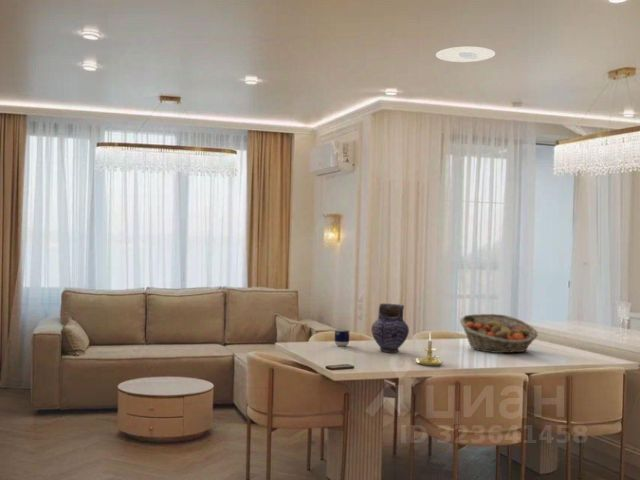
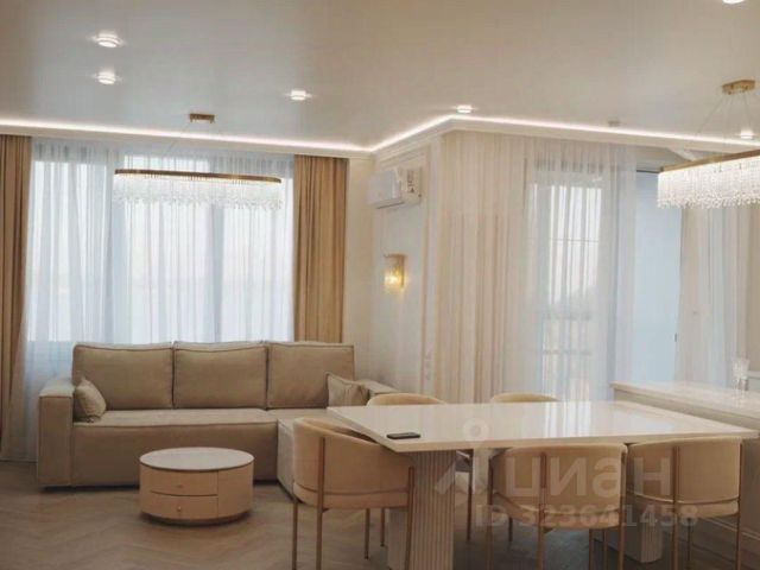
- fruit basket (497, 333)
- candle holder (430, 348)
- pottery (390, 327)
- recessed light (465, 51)
- cup (342, 337)
